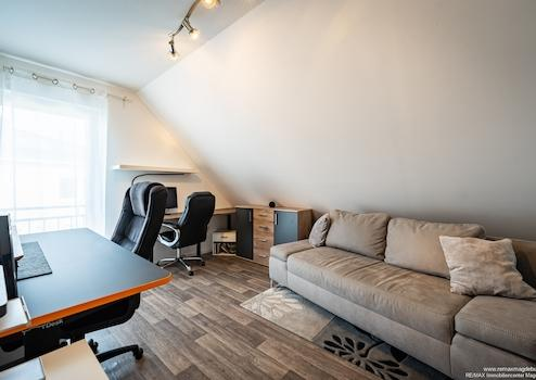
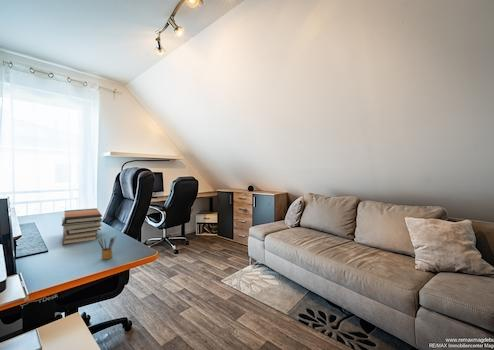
+ book stack (81, 224)
+ pencil box (105, 247)
